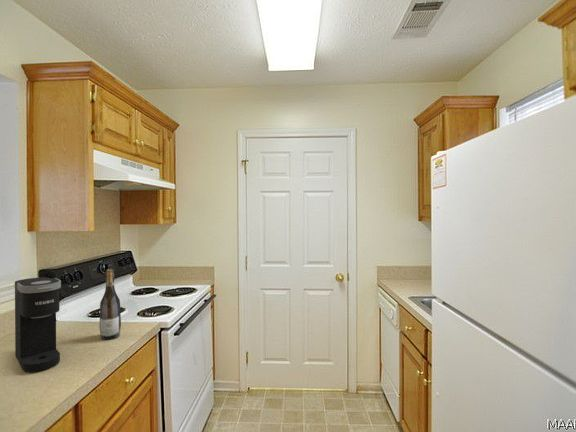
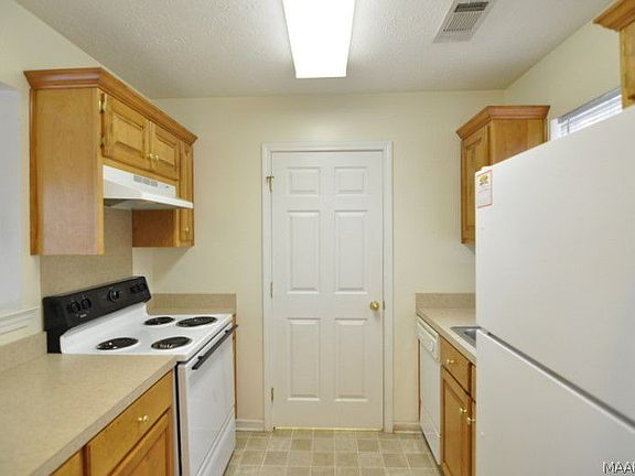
- coffee maker (37, 319)
- wine bottle (110, 302)
